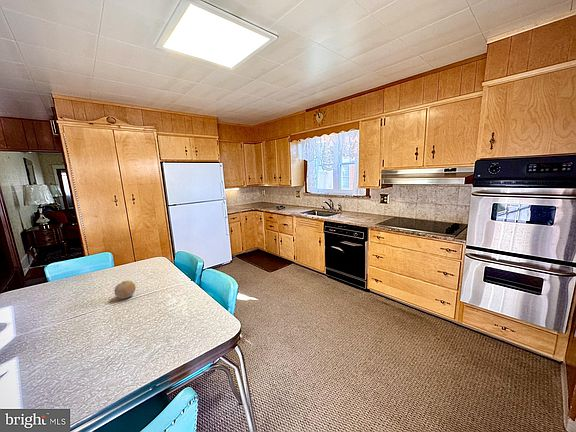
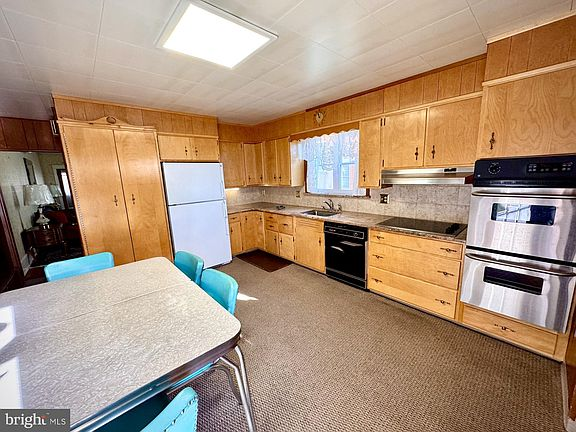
- fruit (125, 289)
